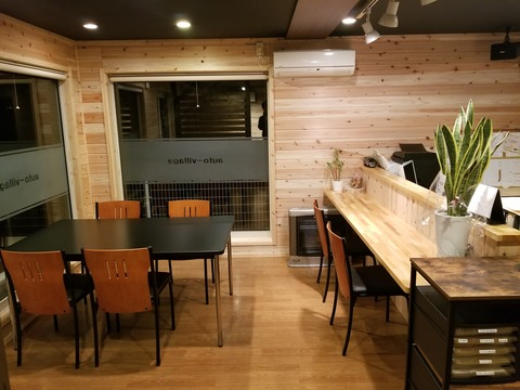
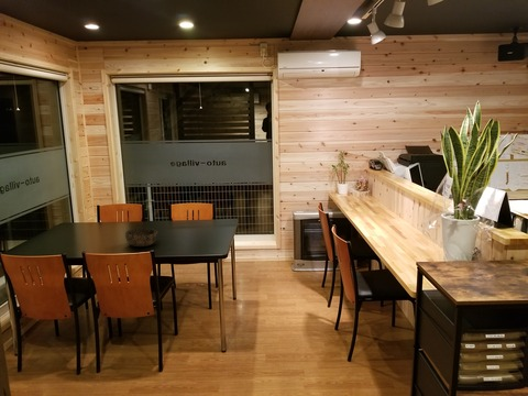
+ bowl (141, 238)
